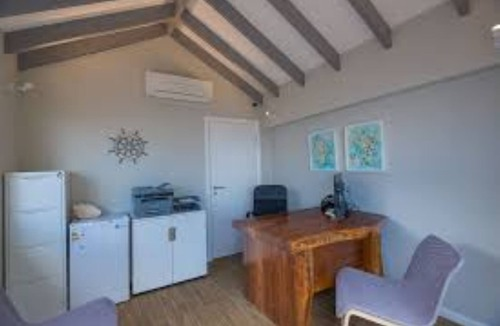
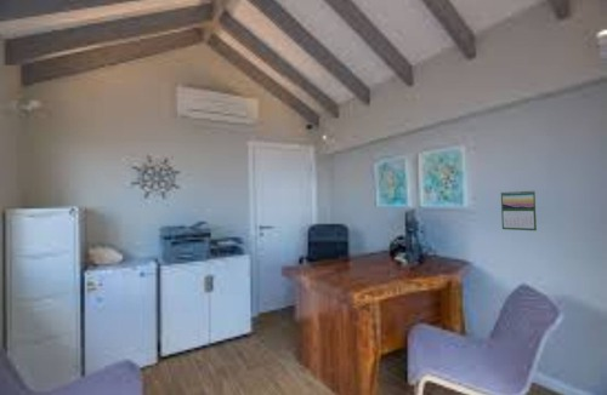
+ calendar (517, 210)
